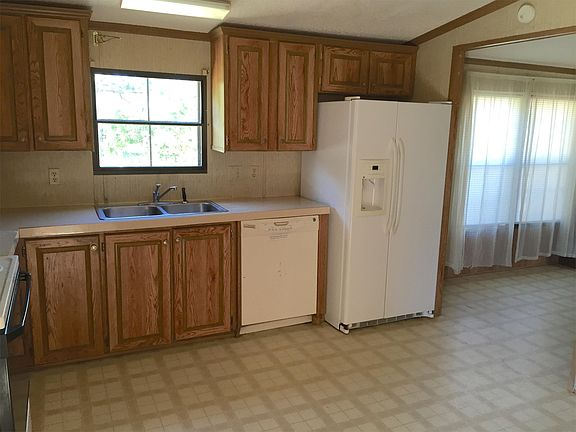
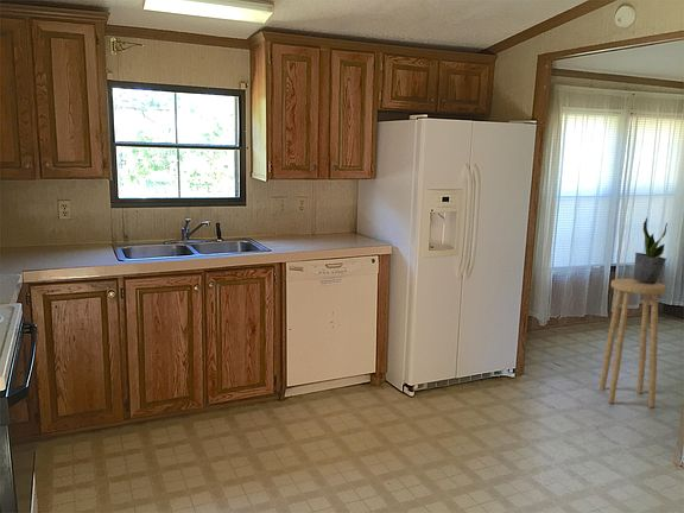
+ potted plant (647, 251)
+ stool (640, 341)
